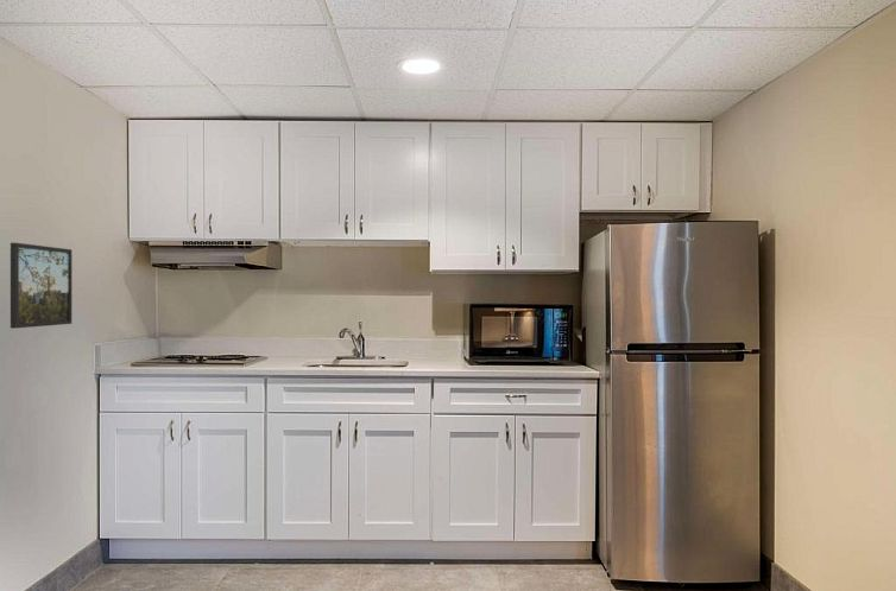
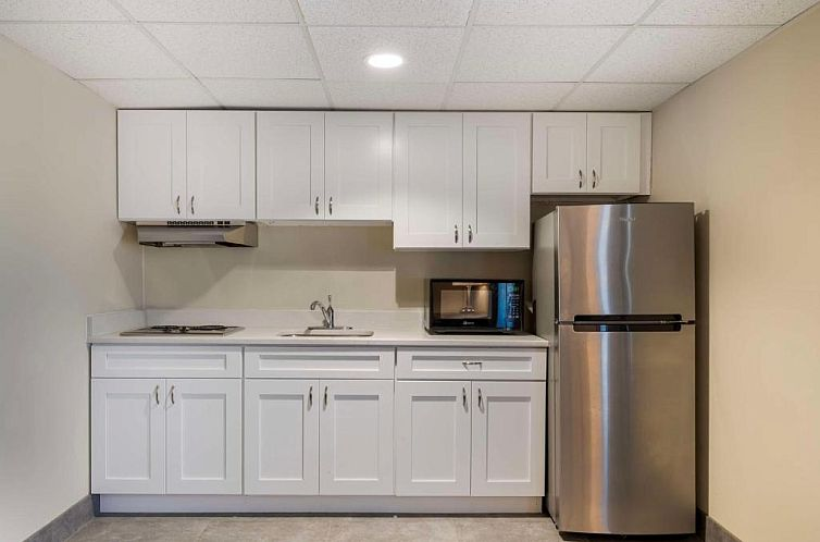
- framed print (43, 286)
